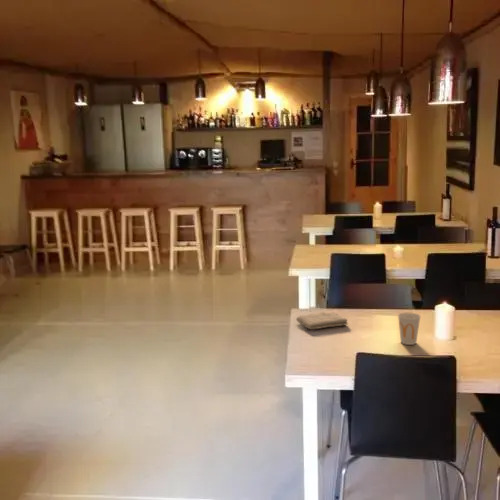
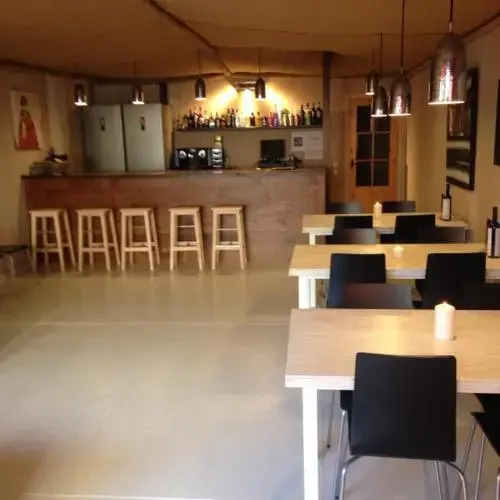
- cup (408, 329)
- washcloth (322, 320)
